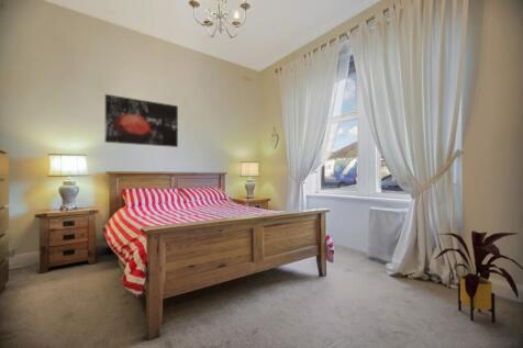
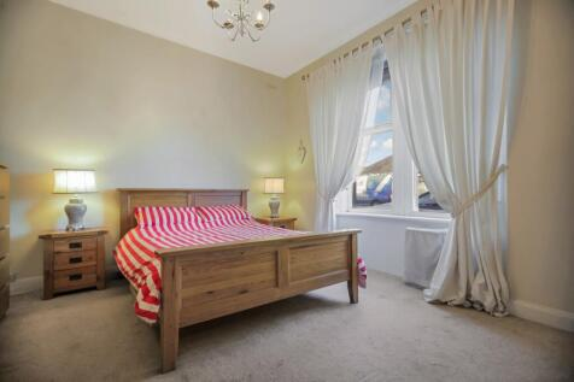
- wall art (144, 122)
- house plant (474, 271)
